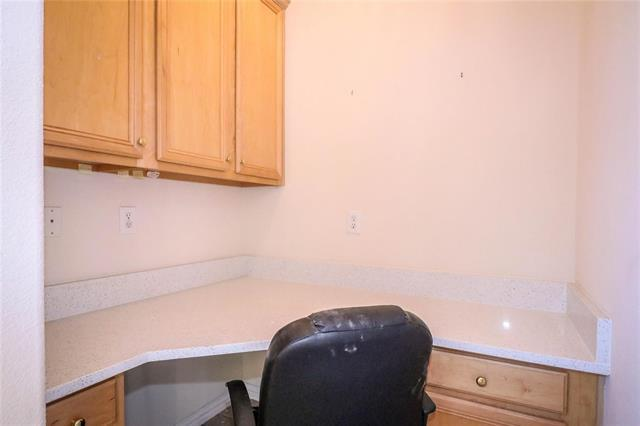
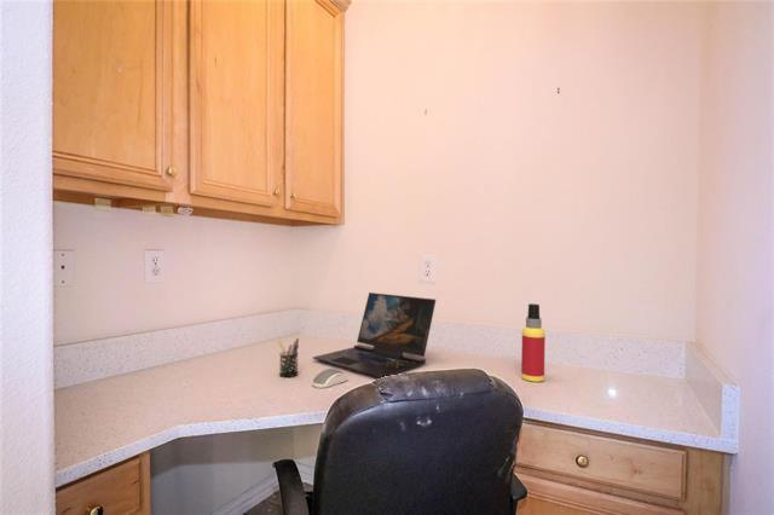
+ pen holder (290, 355)
+ spray bottle (532, 341)
+ computer mouse (329, 376)
+ laptop (374, 330)
